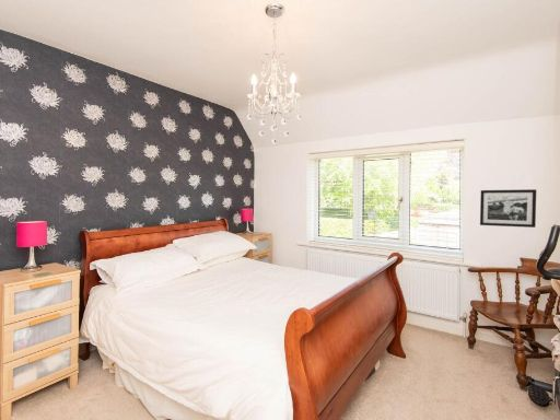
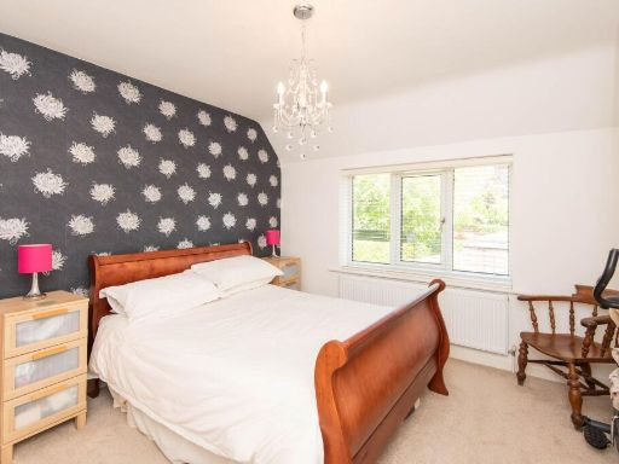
- picture frame (506, 208)
